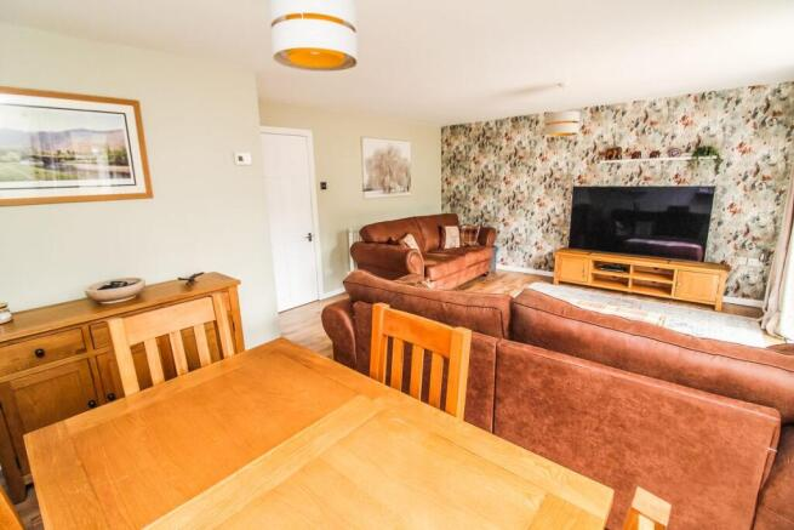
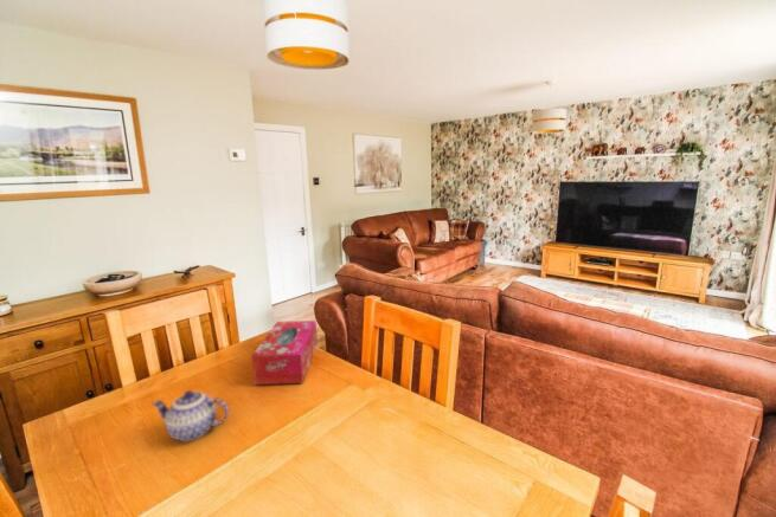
+ tissue box (288, 349)
+ teapot (191, 412)
